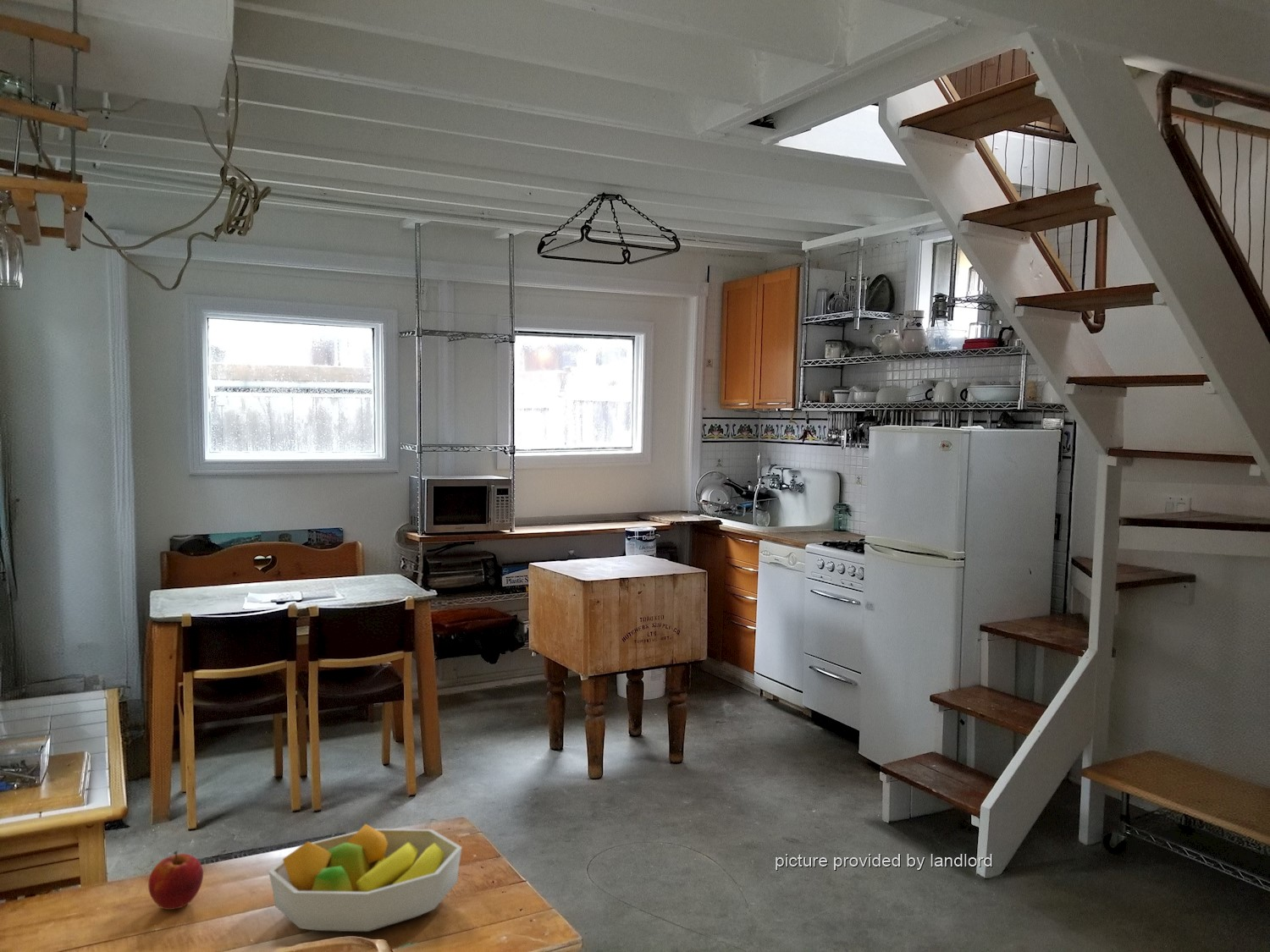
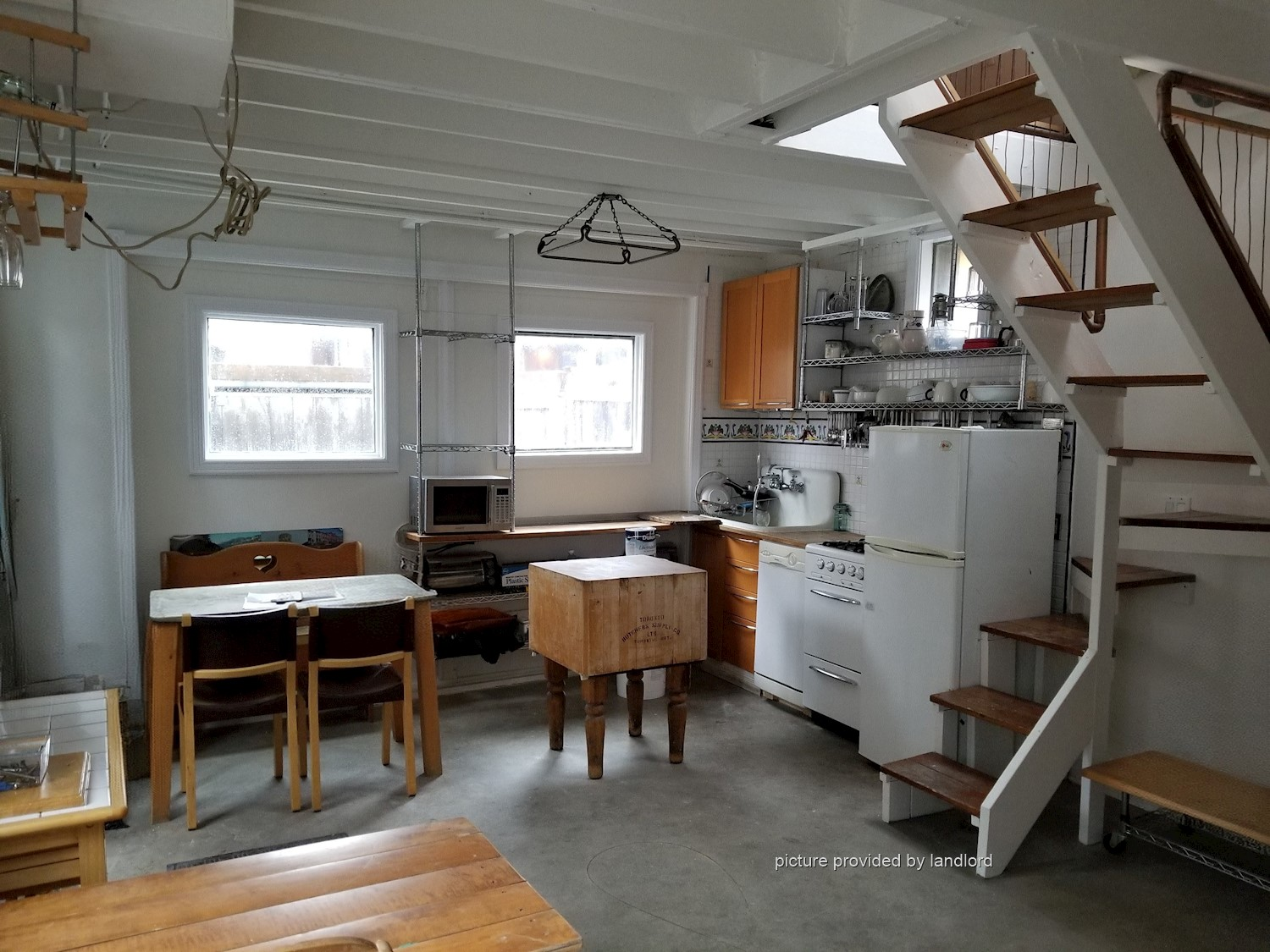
- fruit bowl (367, 872)
- apple (175, 878)
